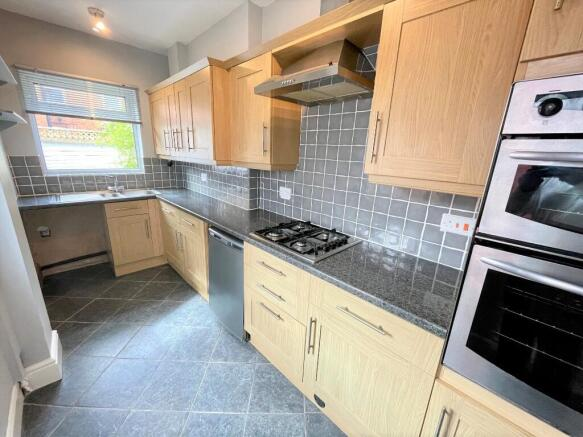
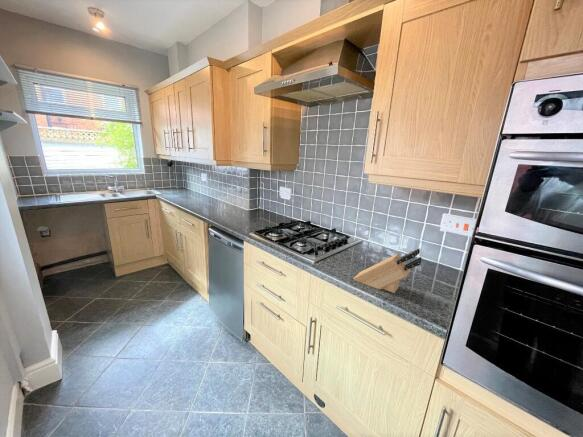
+ knife block (386, 265)
